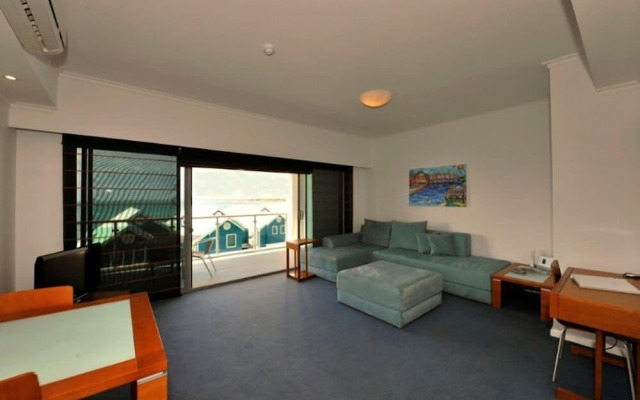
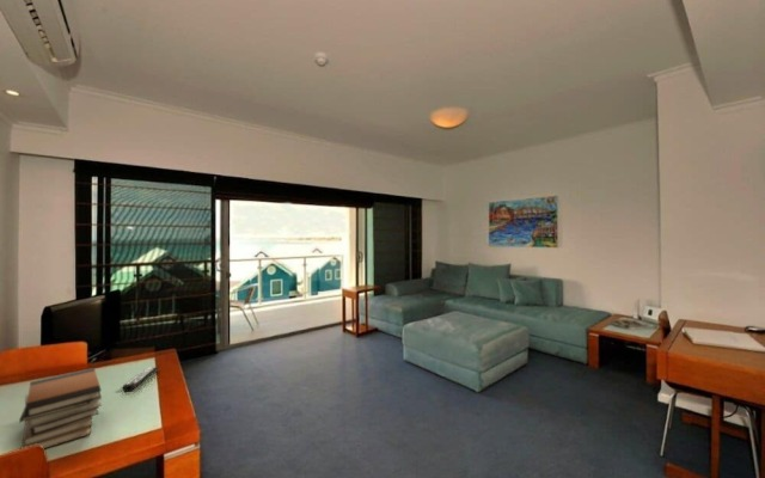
+ remote control (141, 378)
+ book stack (62, 405)
